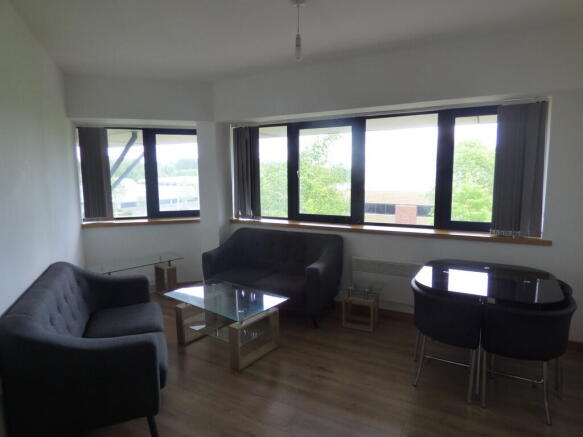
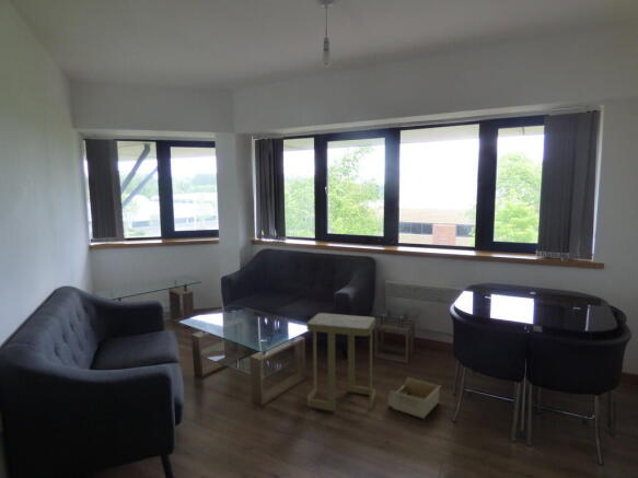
+ storage bin (414, 396)
+ side table (348, 360)
